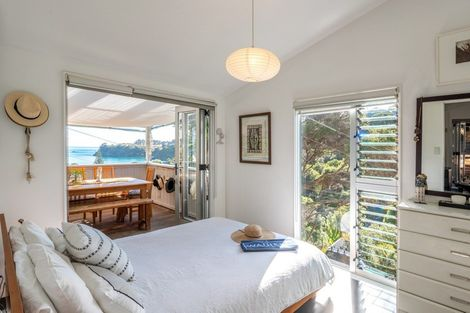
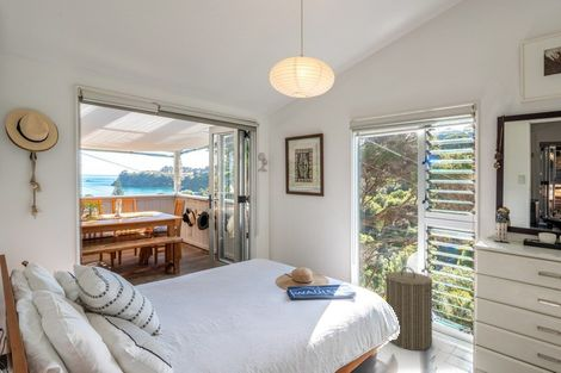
+ laundry hamper (408, 303)
